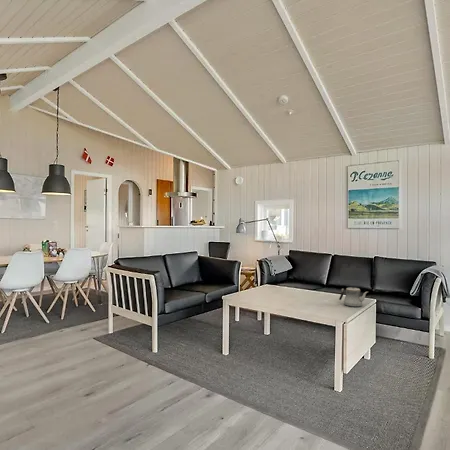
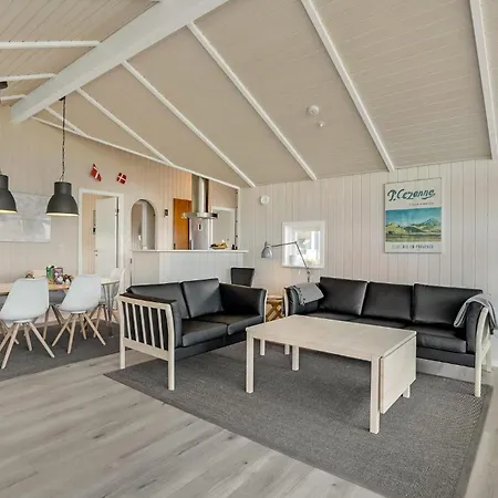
- teapot (353, 296)
